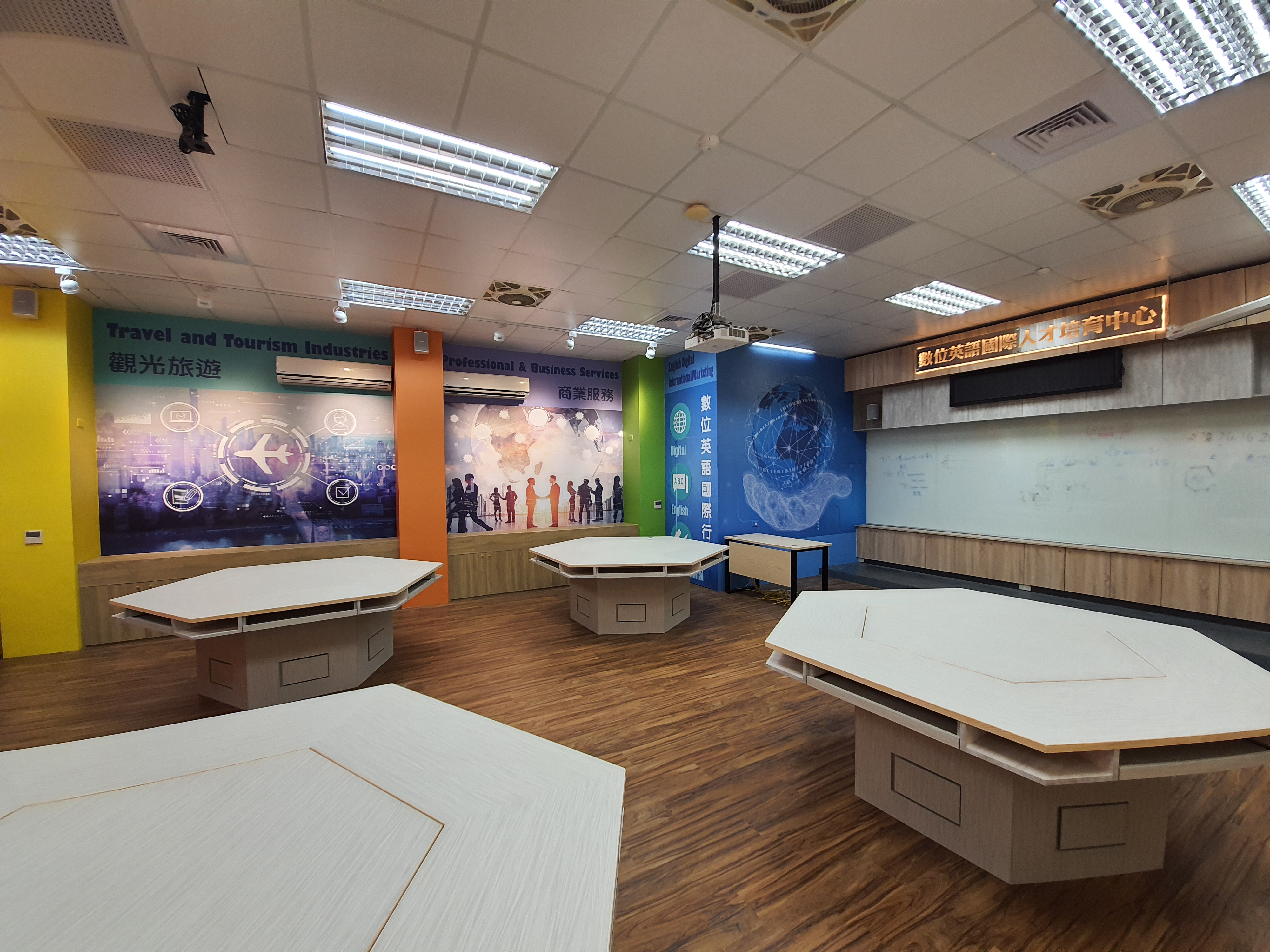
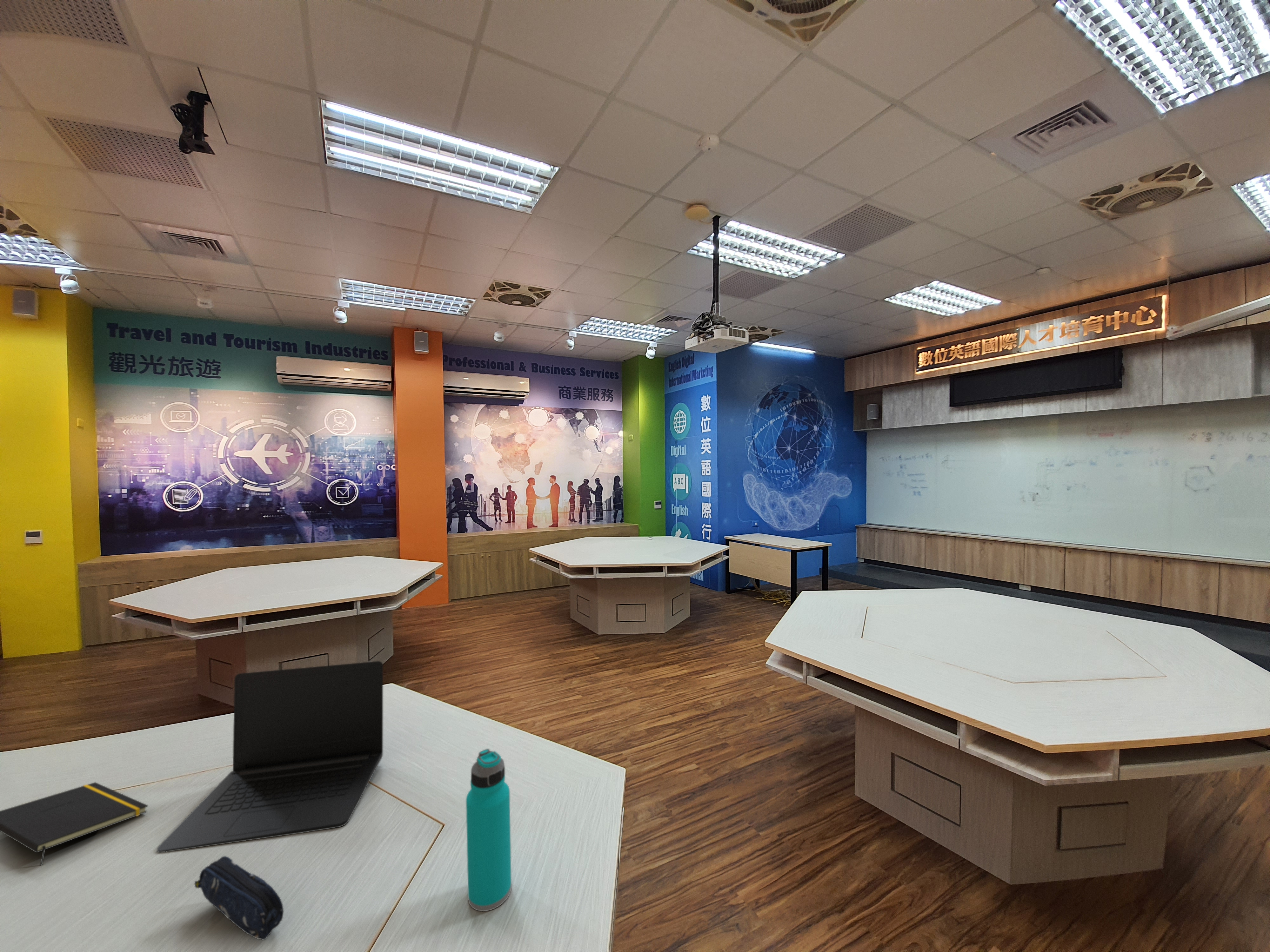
+ water bottle (489, 823)
+ pencil case (241, 896)
+ notepad (69, 814)
+ laptop (286, 744)
